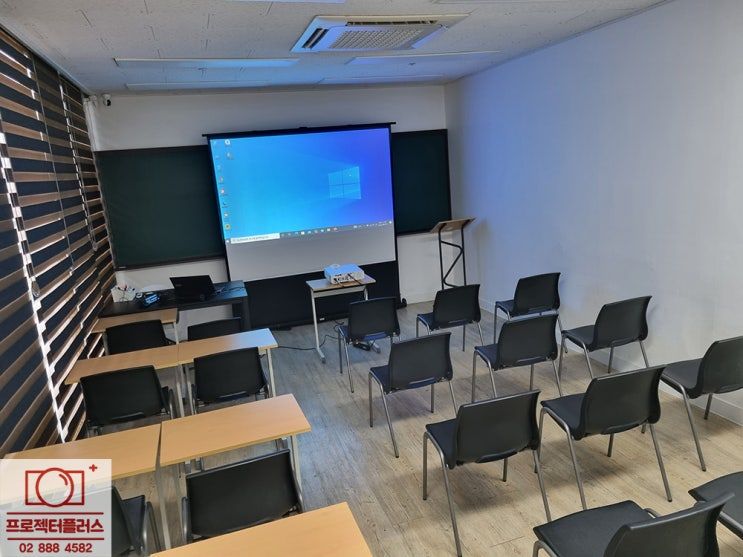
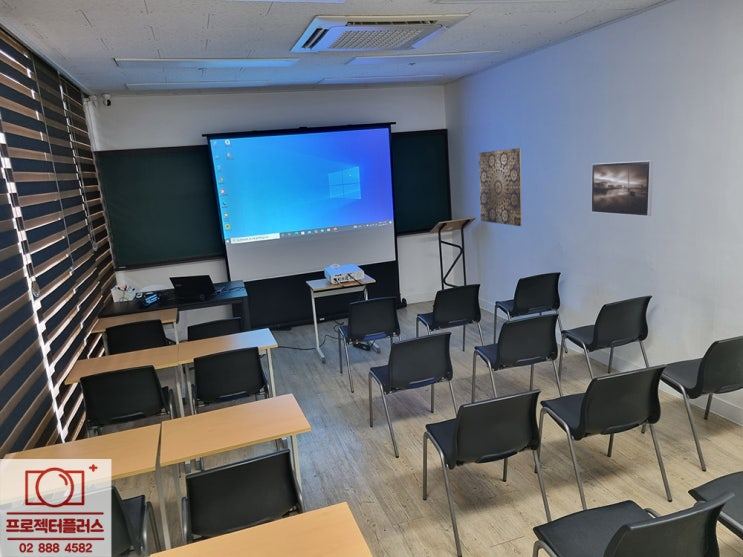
+ wall art (499, 187)
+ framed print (619, 188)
